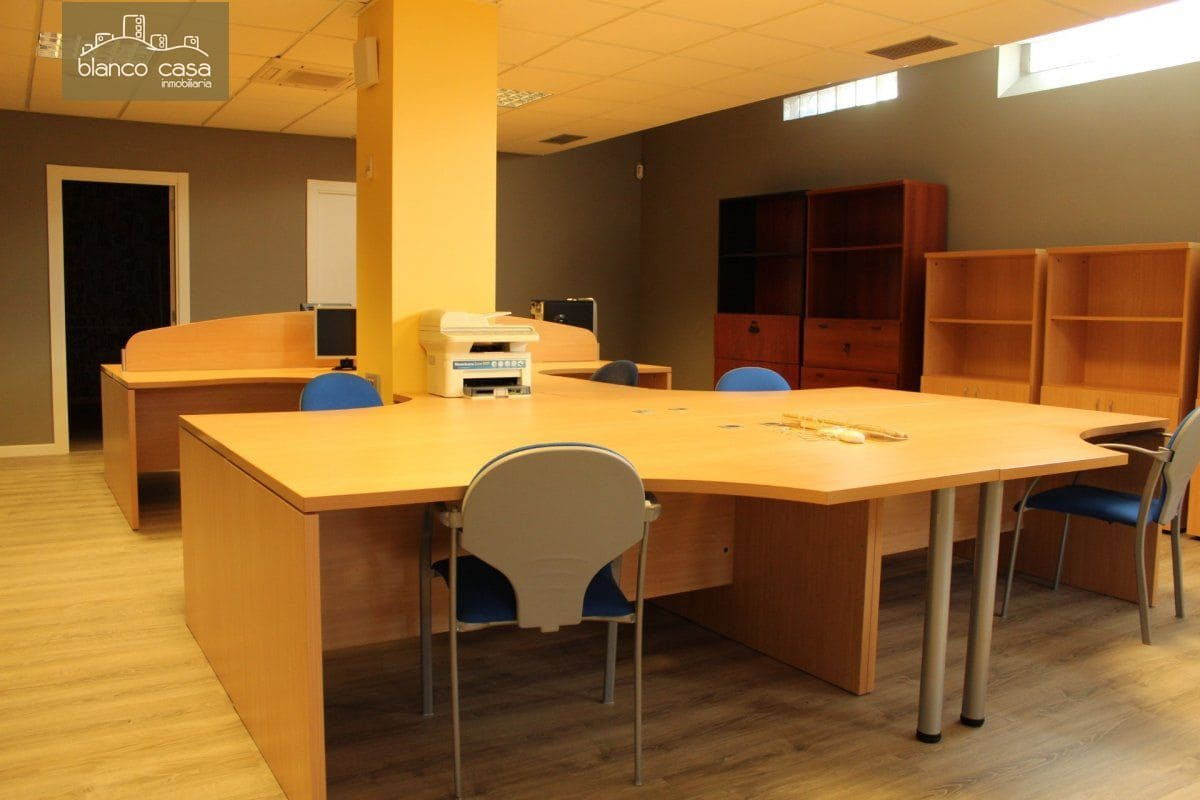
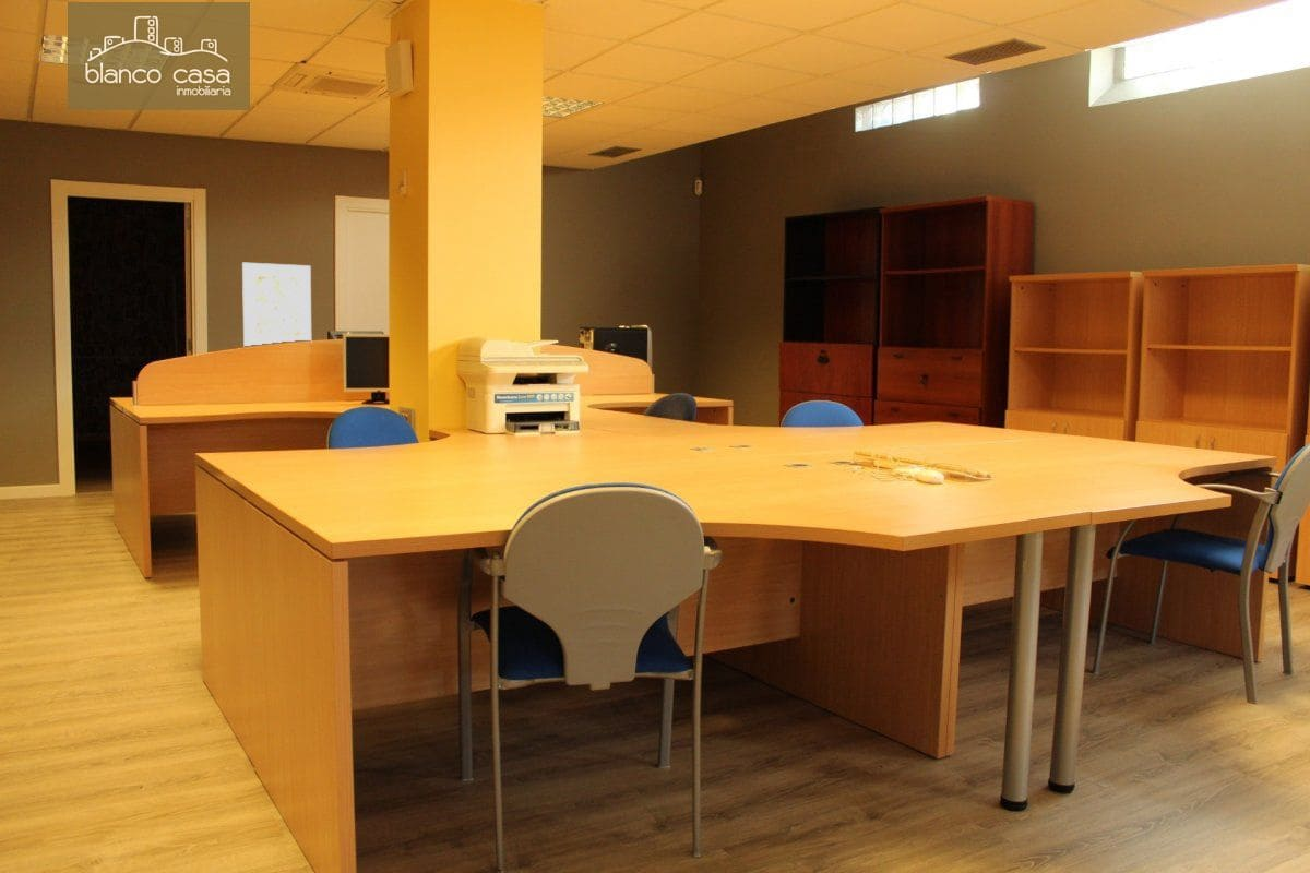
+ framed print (277, 306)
